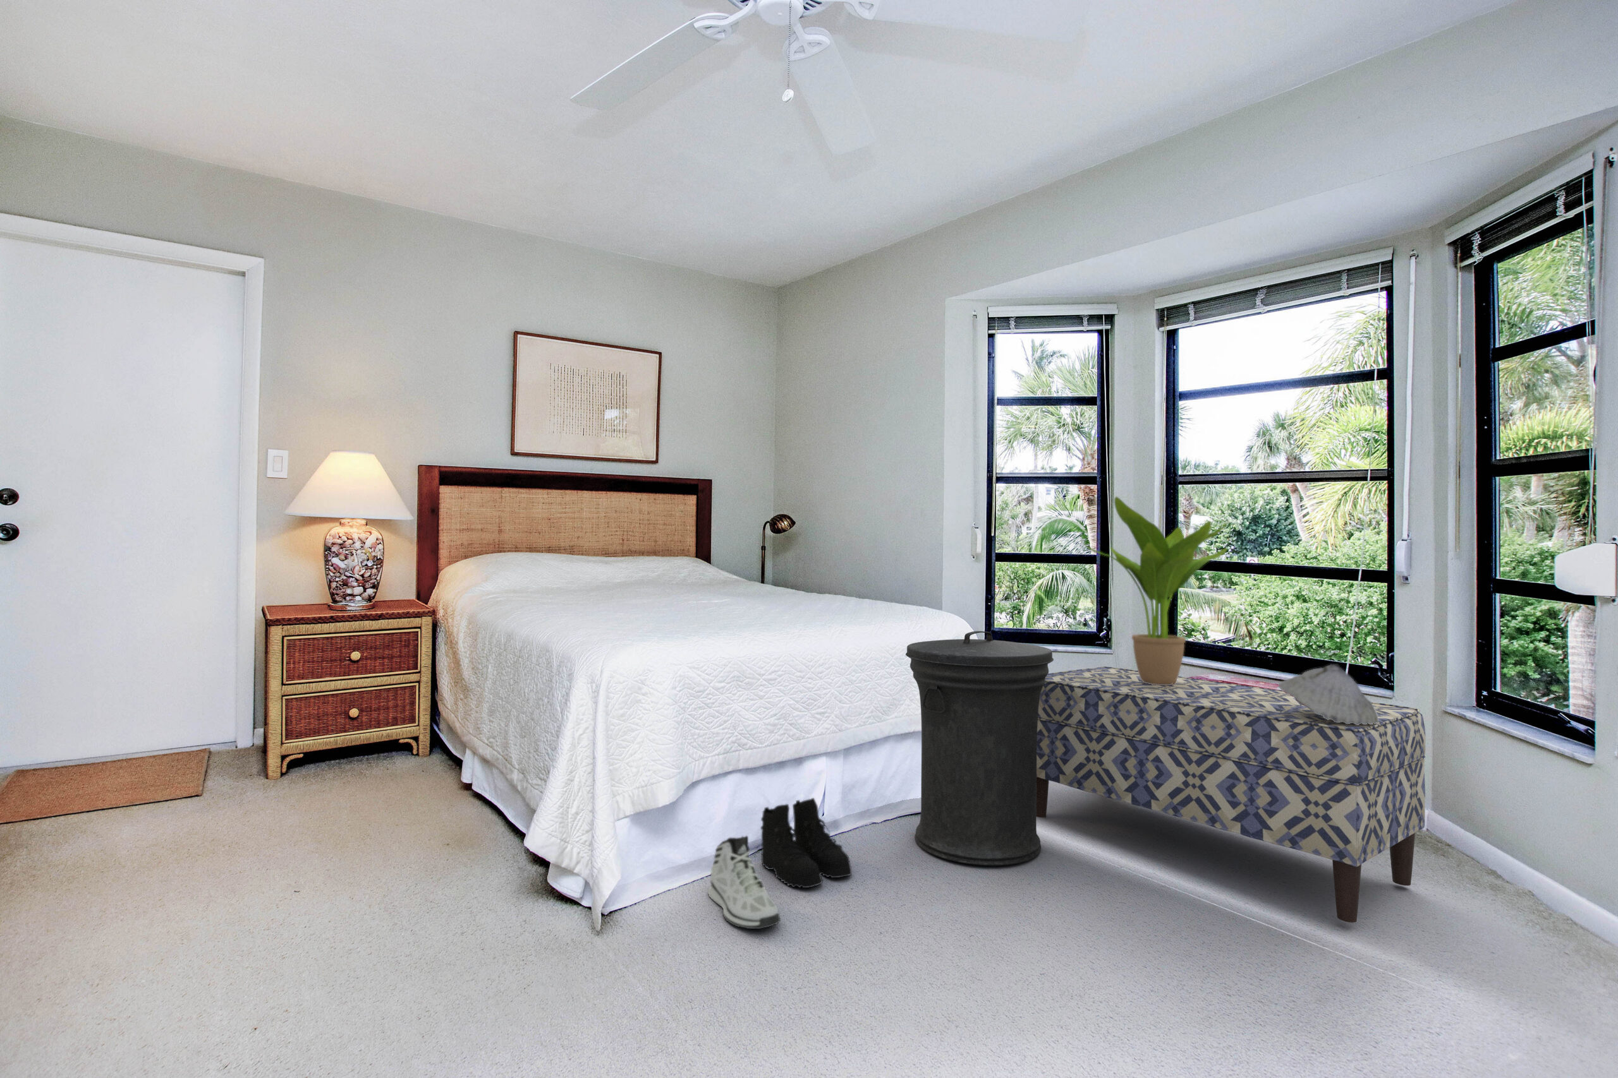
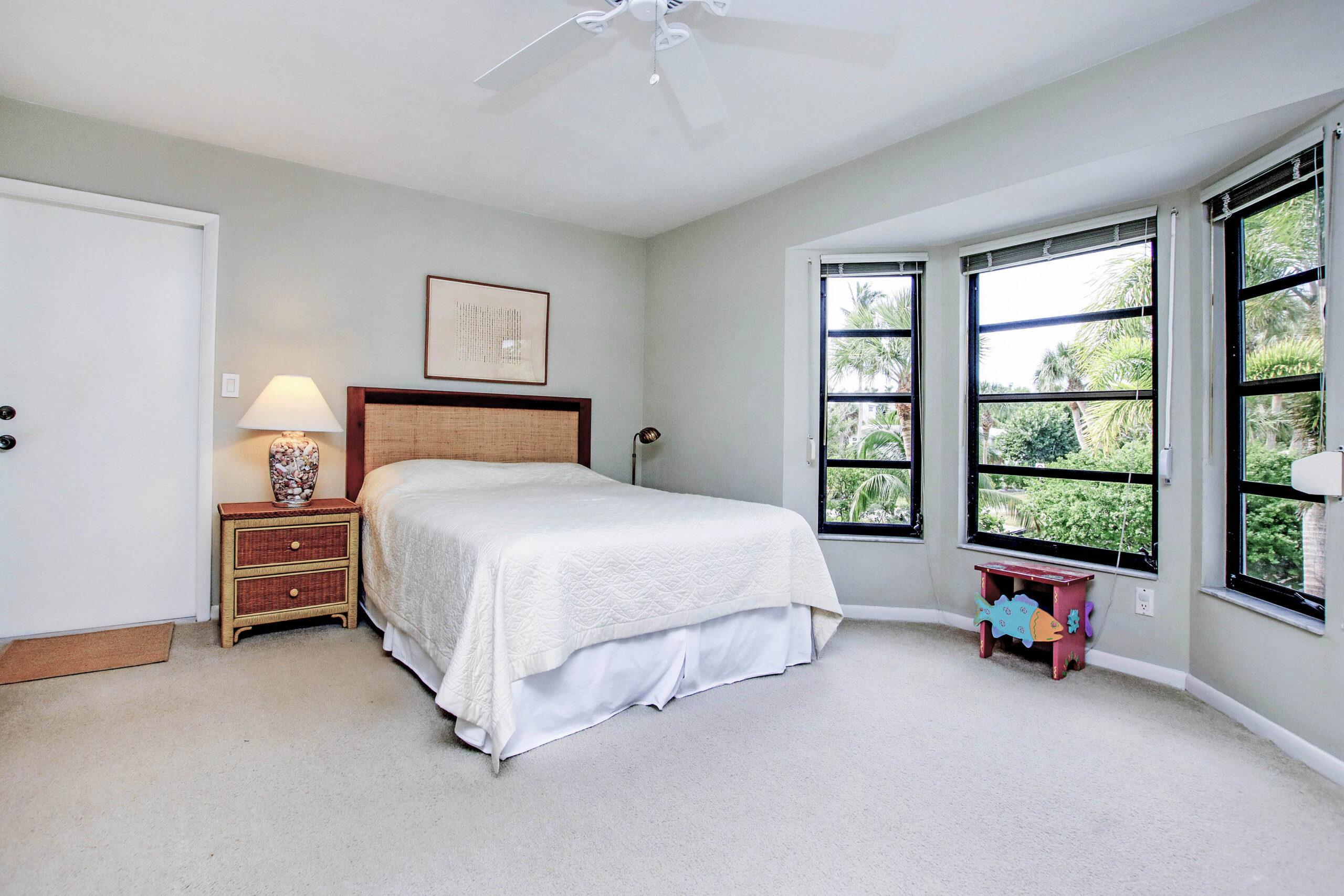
- seashell (1325, 692)
- trash can (978, 736)
- potted plant (1169, 592)
- sneaker (740, 877)
- bench (1201, 769)
- boots (804, 836)
